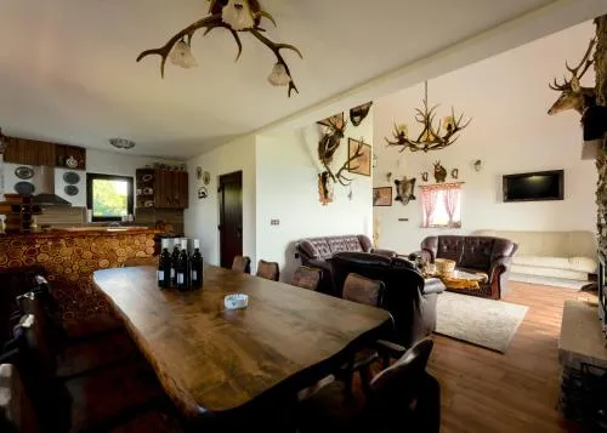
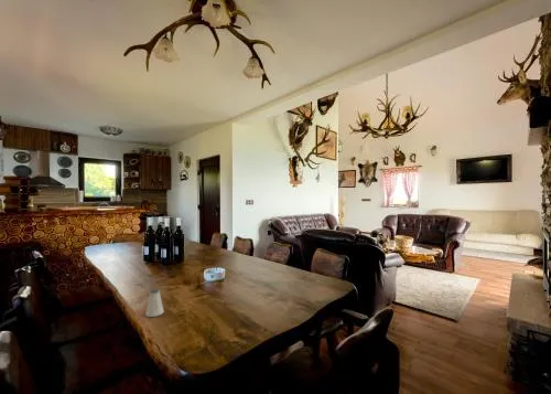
+ saltshaker (154, 301)
